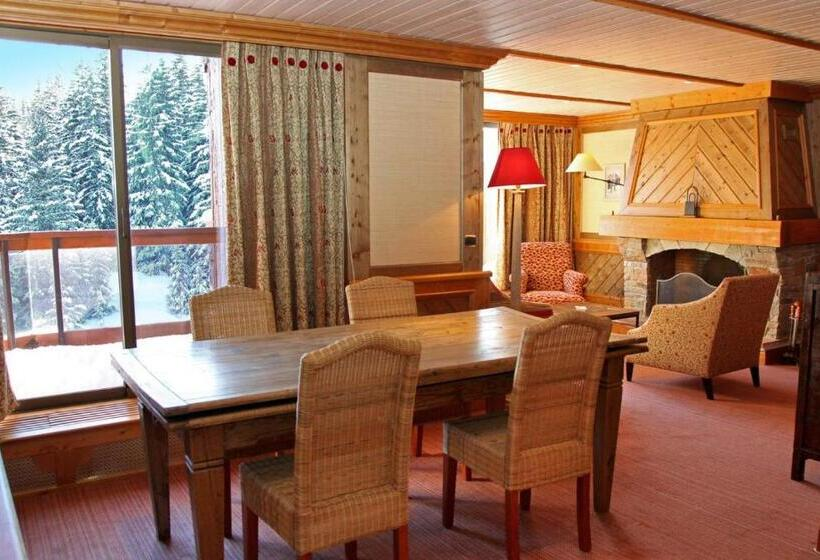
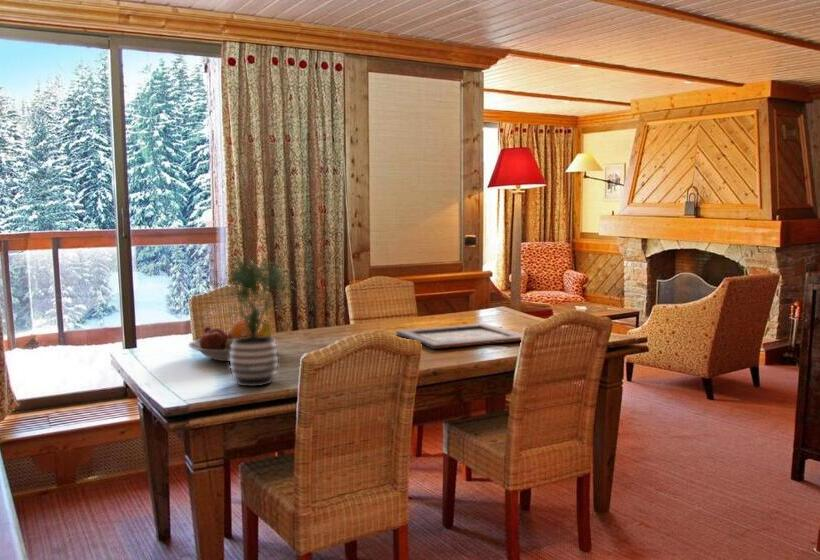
+ fruit bowl (232, 338)
+ potted plant (256, 319)
+ religious icon (461, 335)
